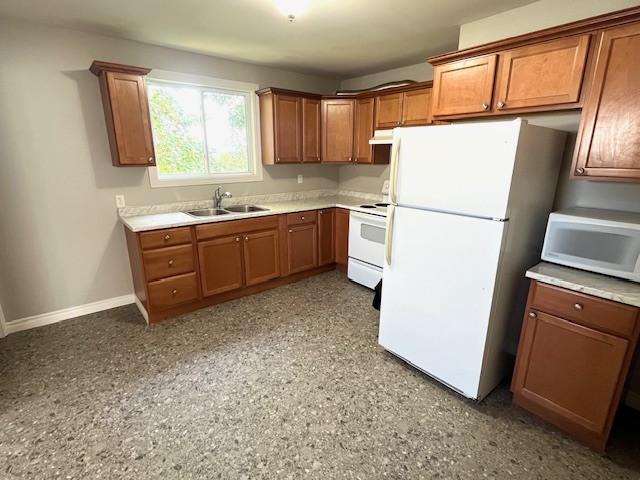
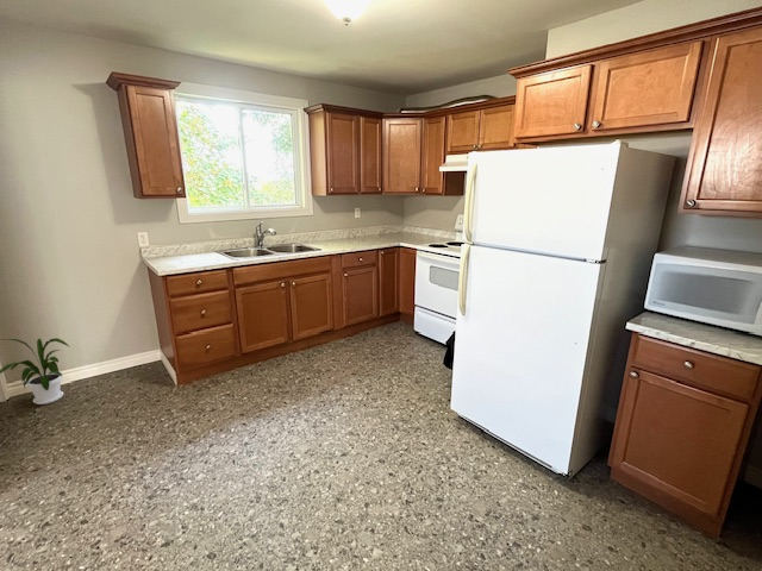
+ house plant (38, 369)
